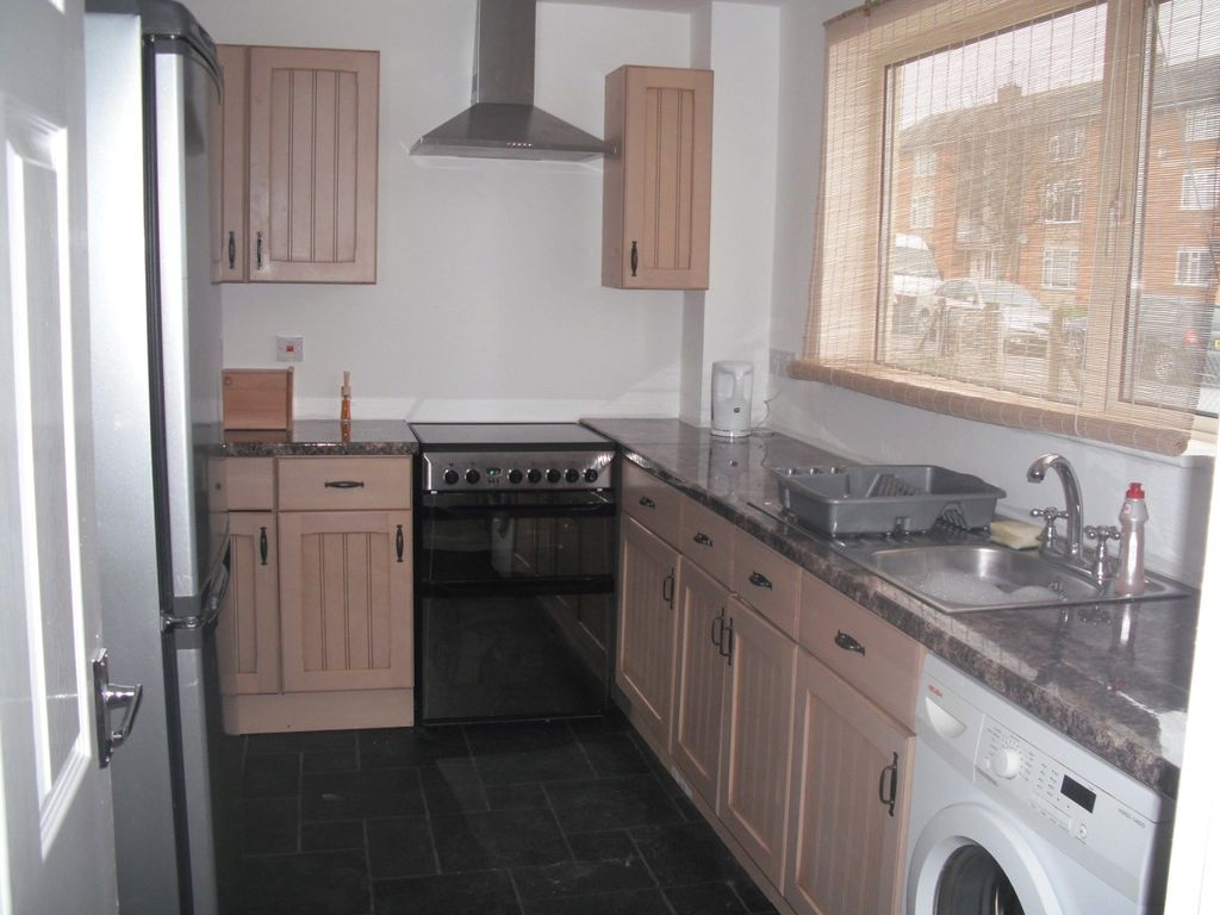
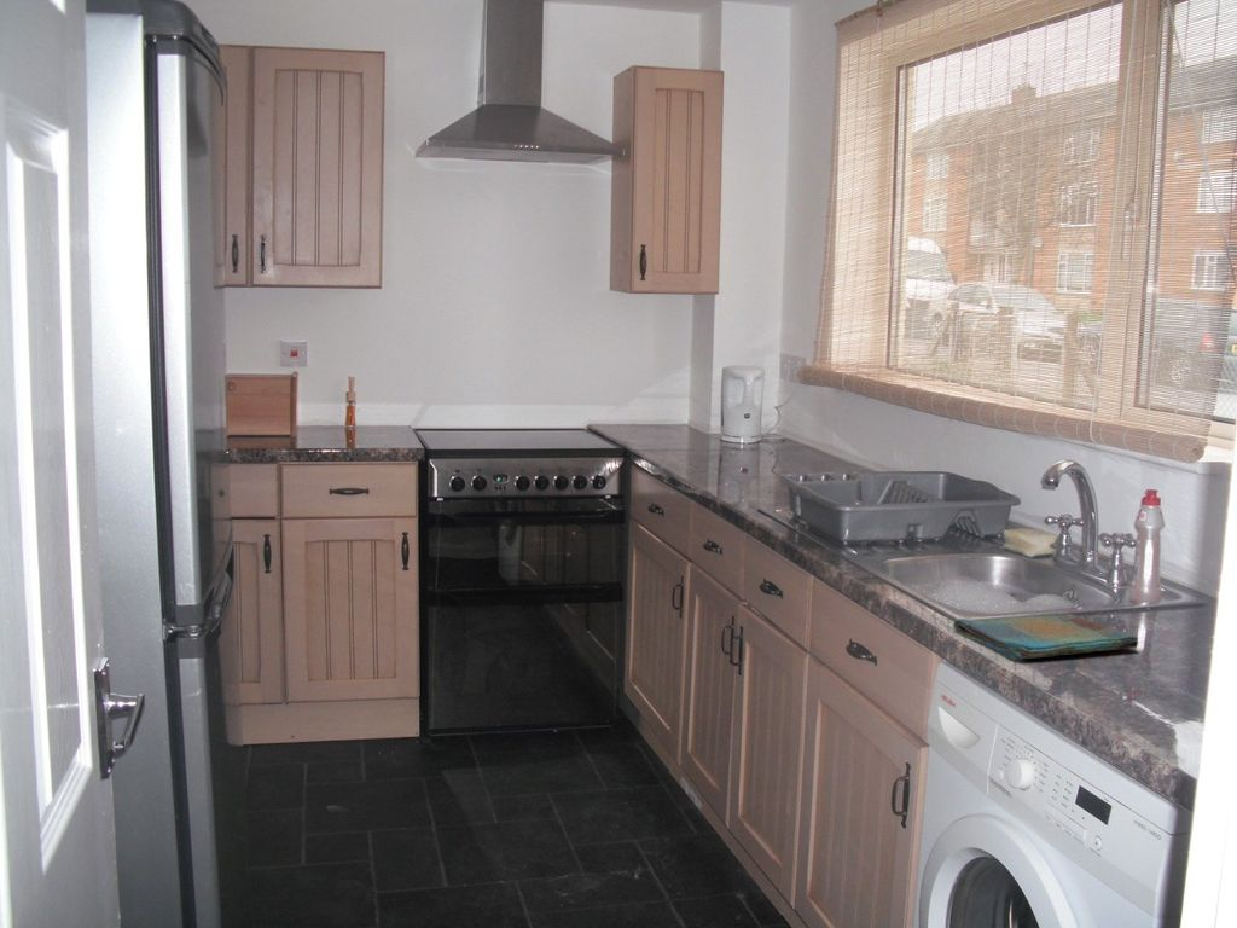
+ dish towel (1043, 632)
